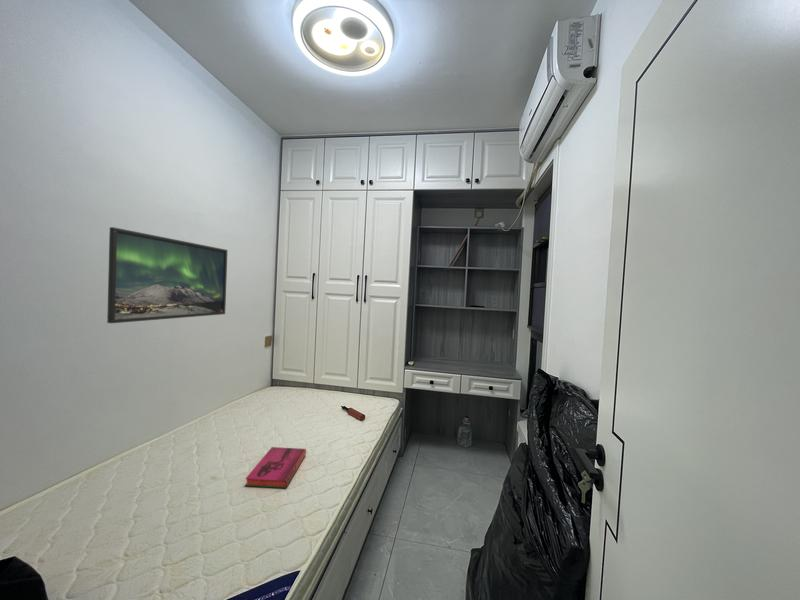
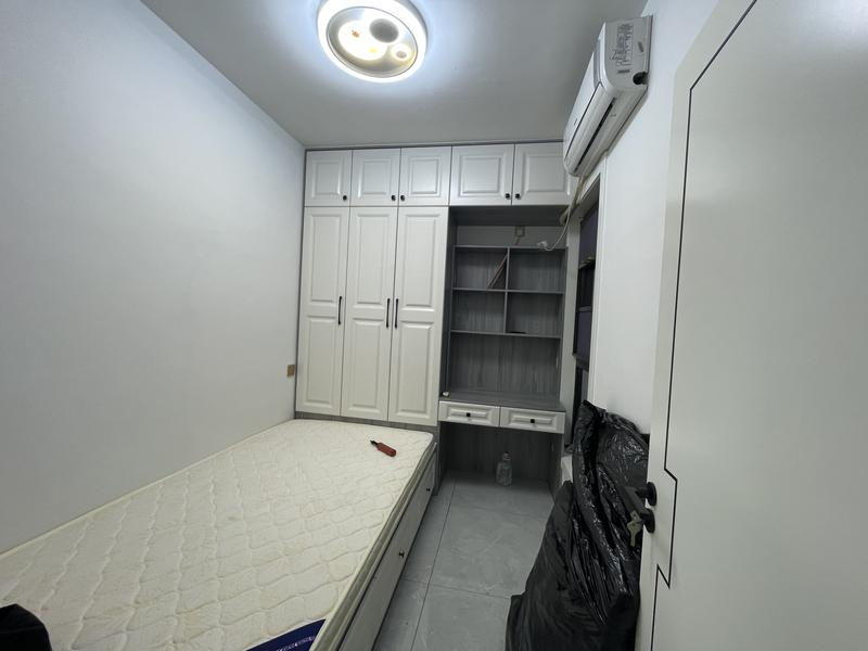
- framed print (179, 279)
- hardback book (278, 465)
